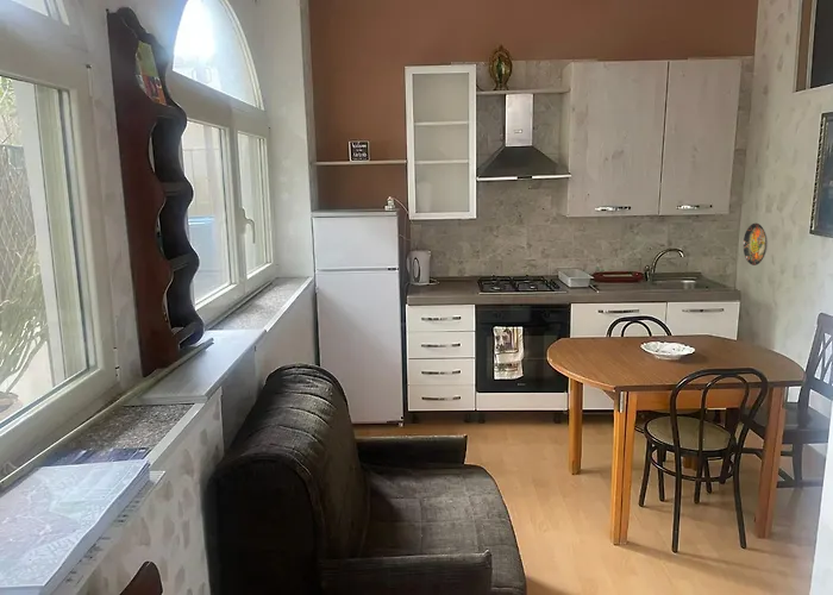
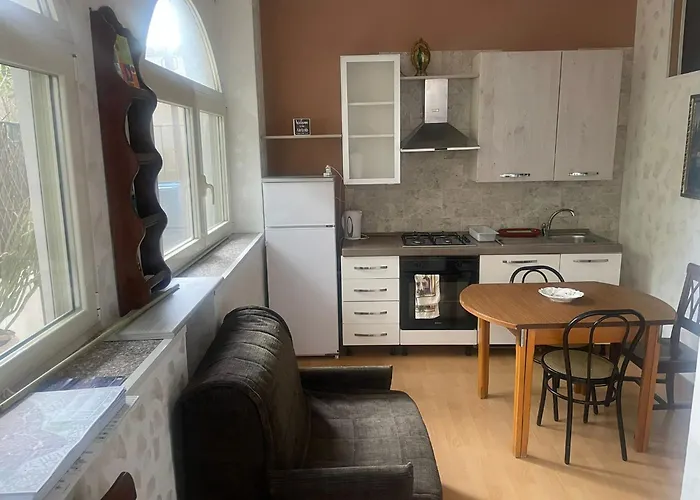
- decorative plate (756, 244)
